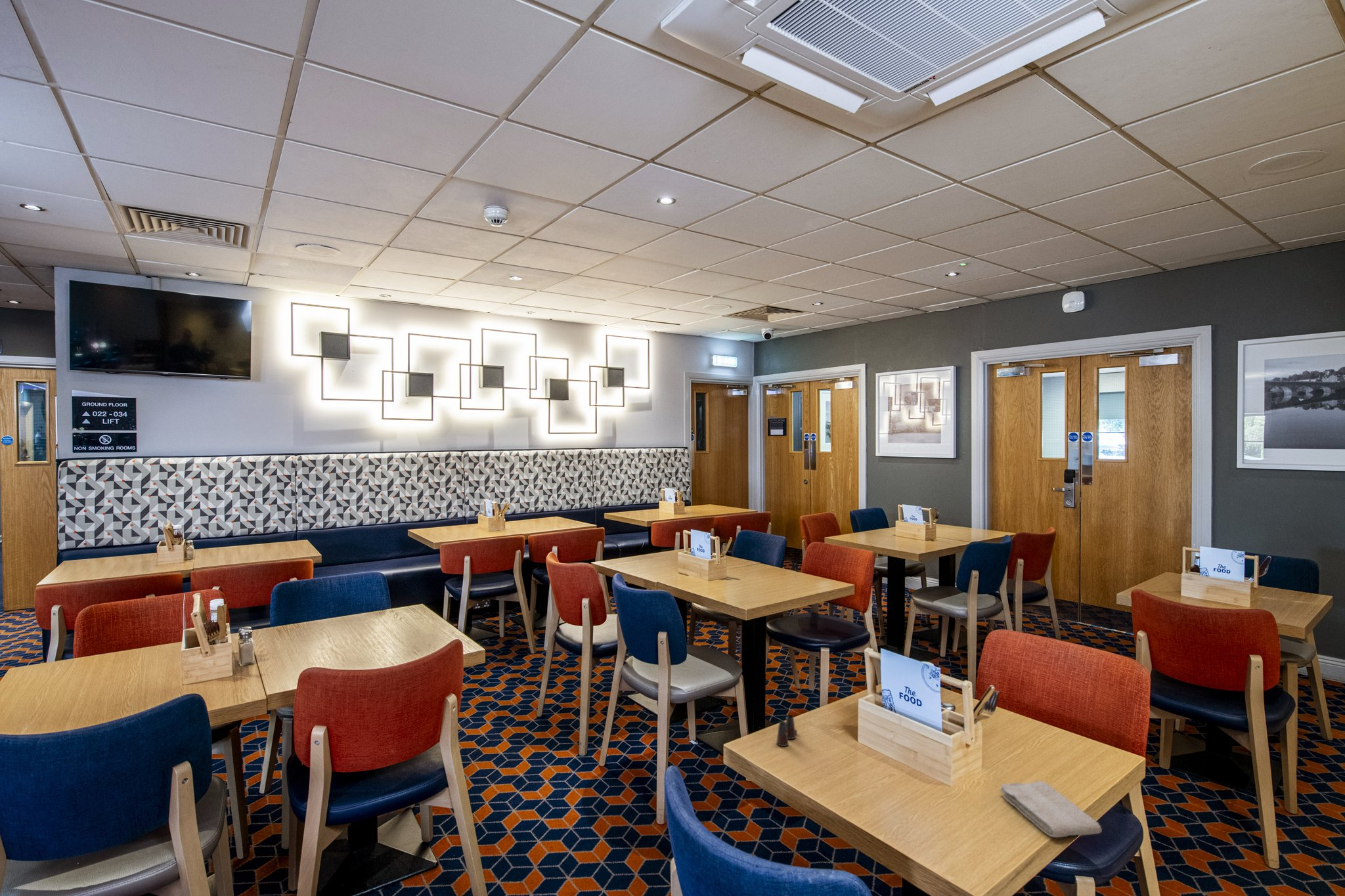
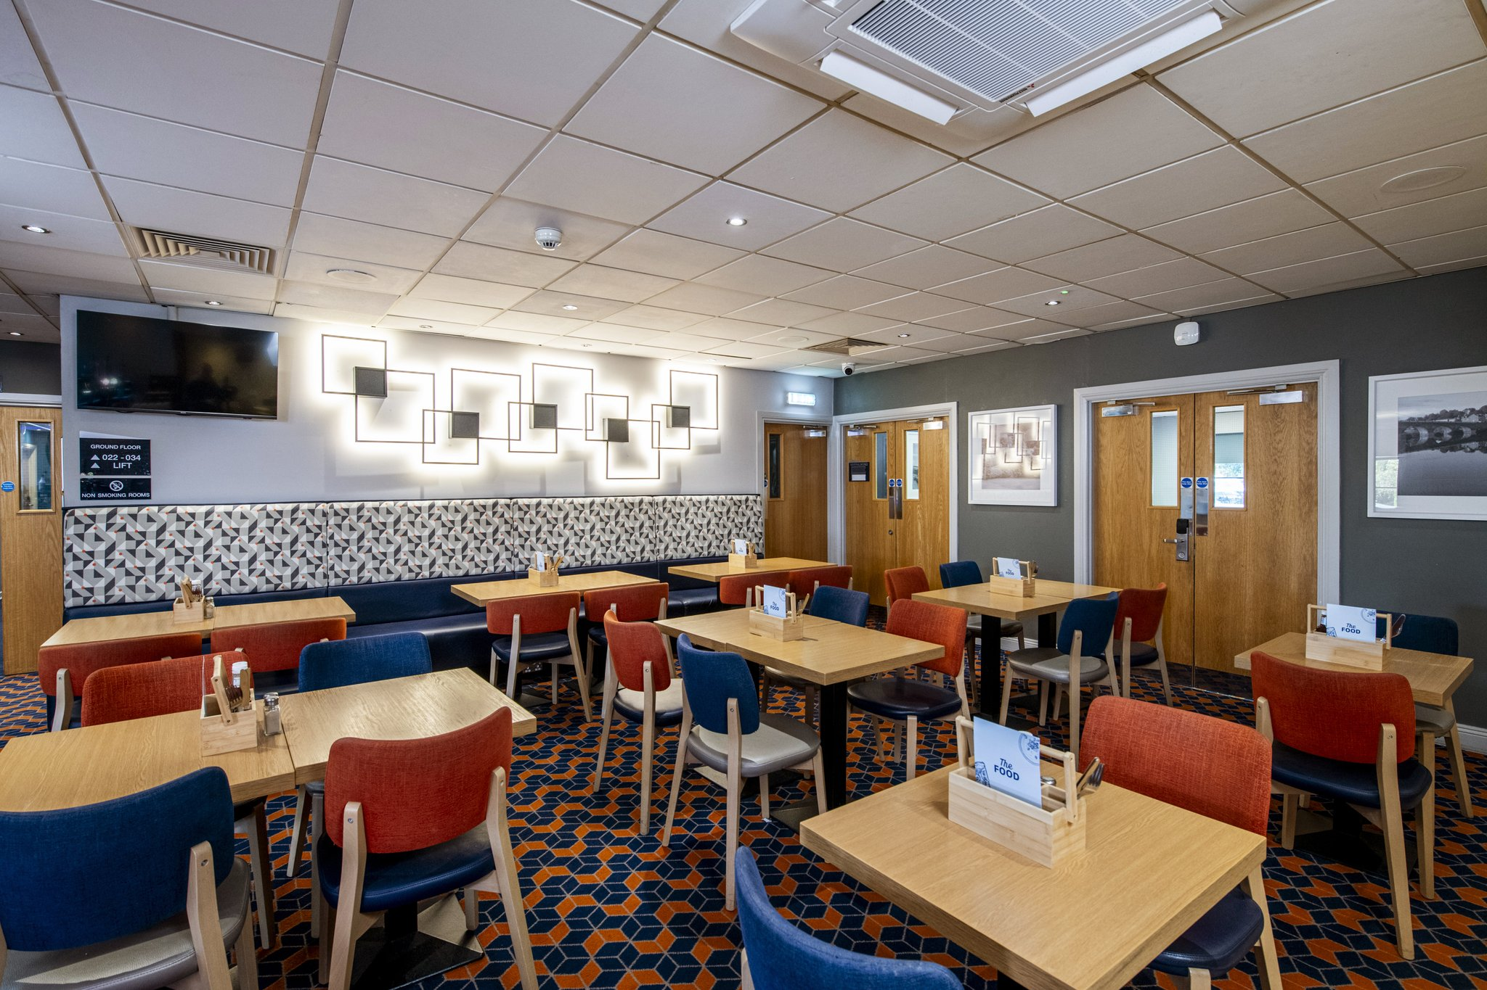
- salt shaker (787, 728)
- washcloth (1047, 807)
